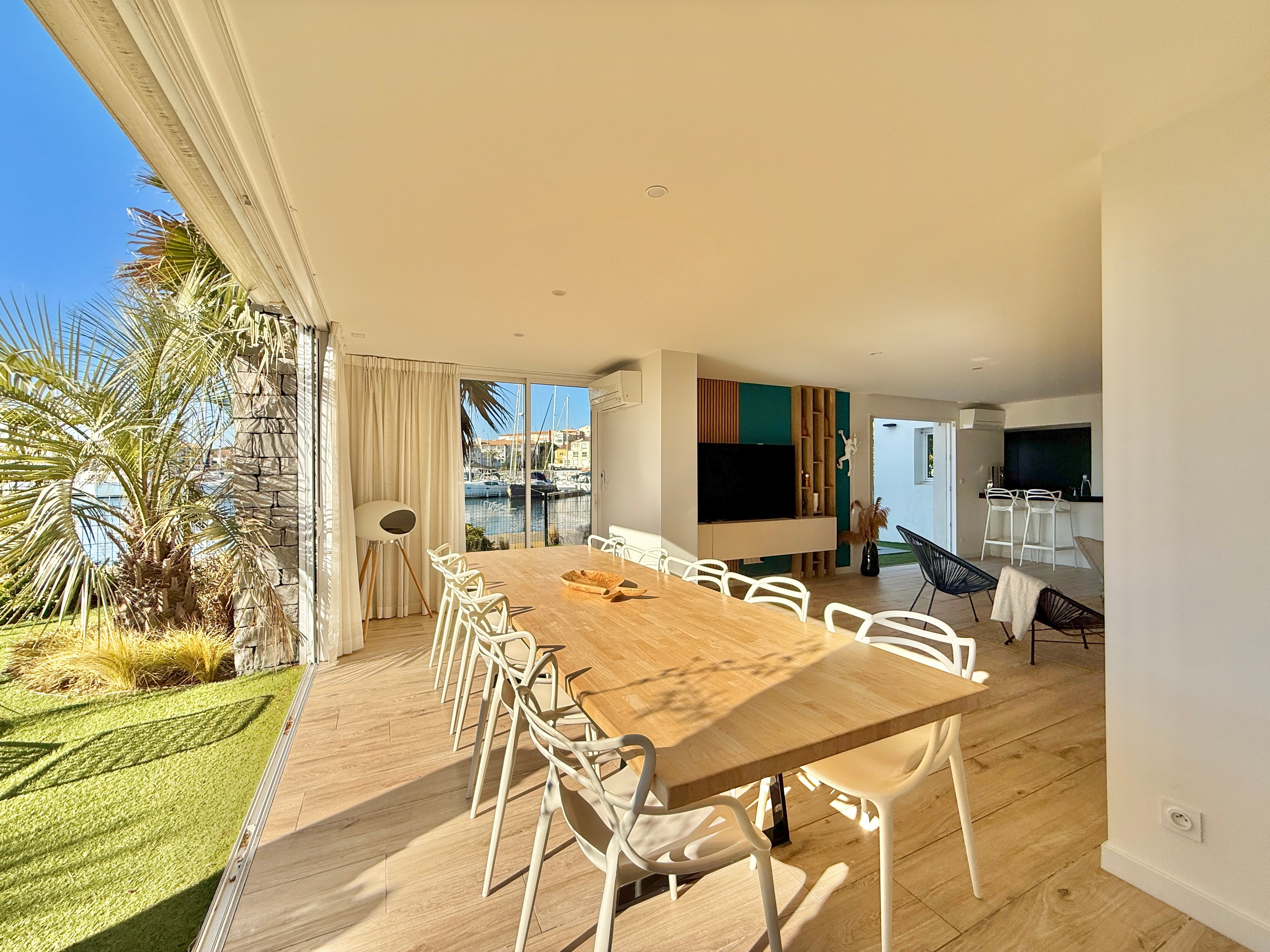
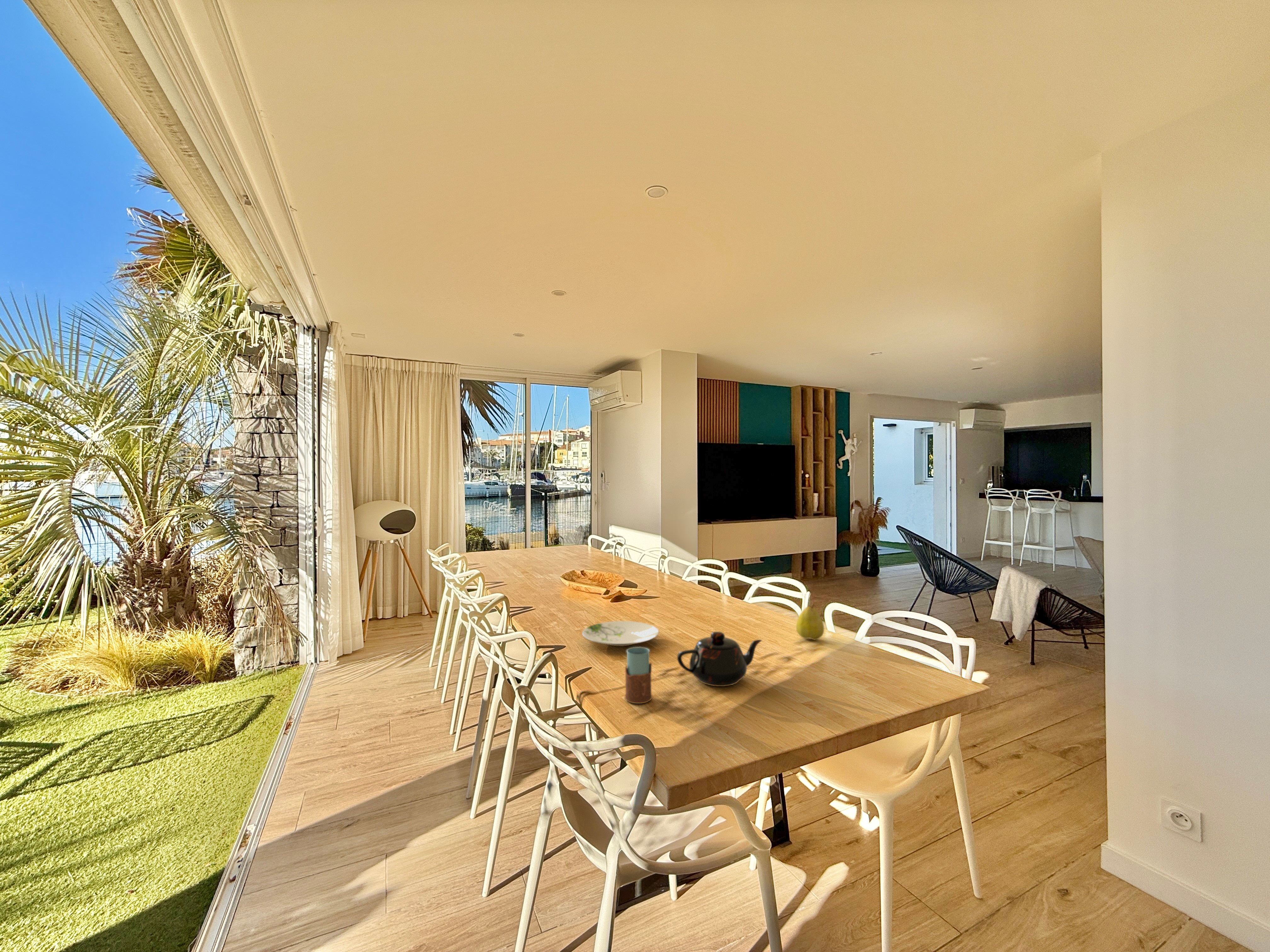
+ plate (621, 636)
+ drinking glass (640, 677)
+ teapot (720, 655)
+ fruit (809, 621)
